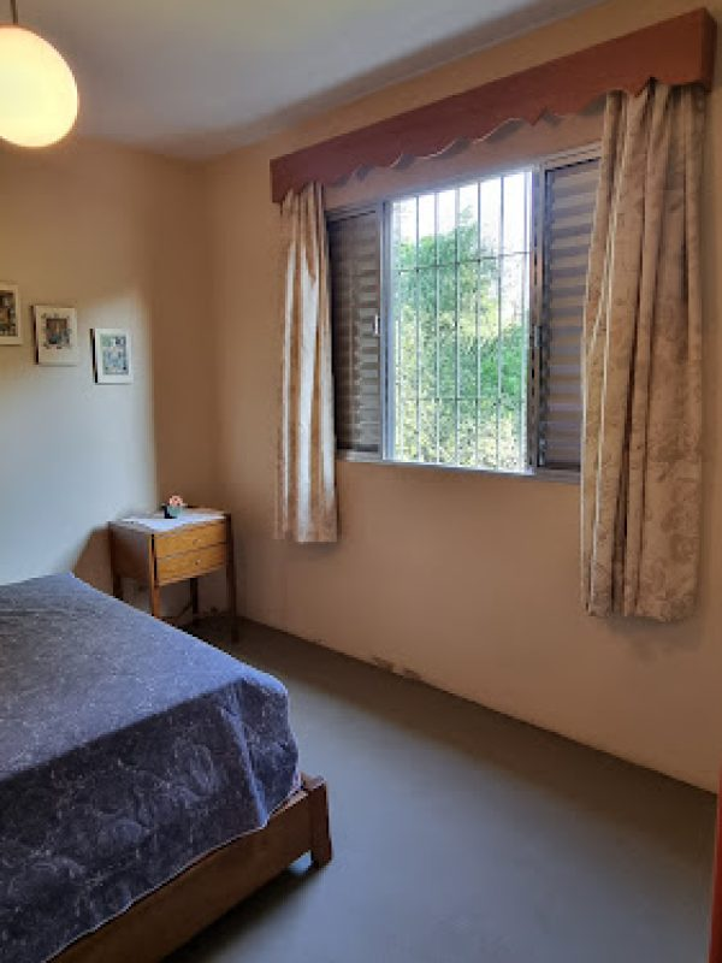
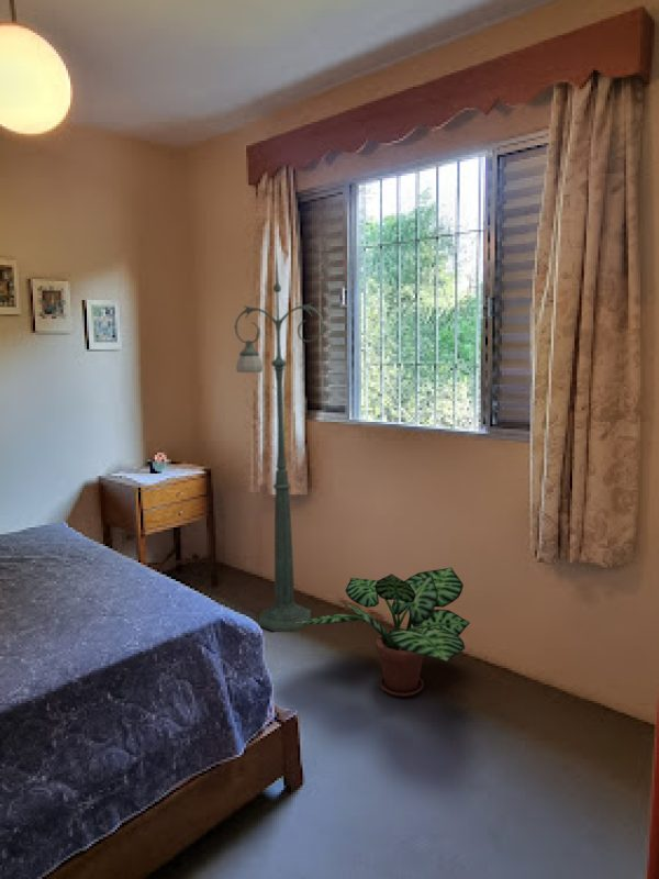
+ floor lamp (280, 441)
+ potted plant (407, 622)
